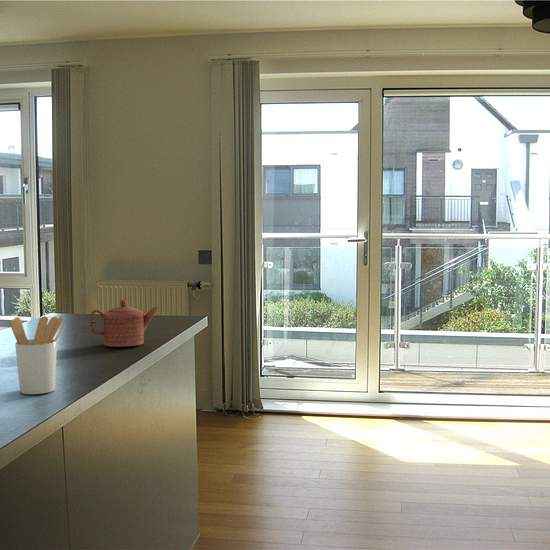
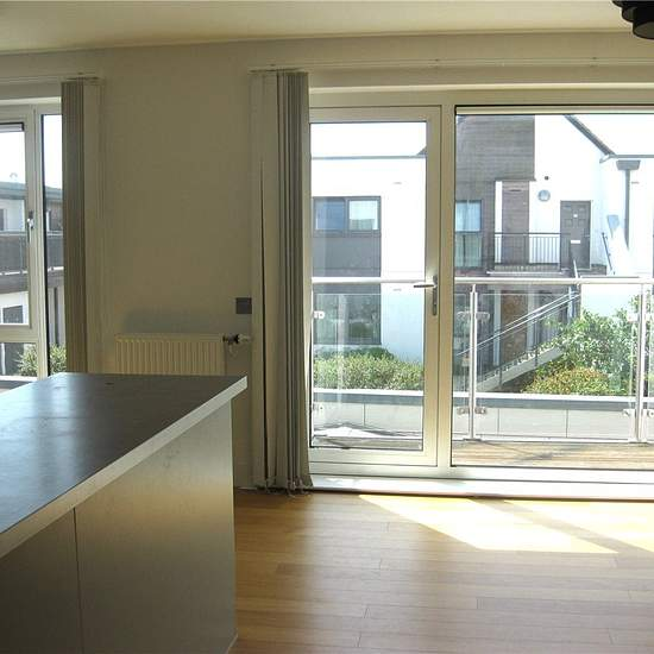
- teapot (123, 321)
- utensil holder (41, 352)
